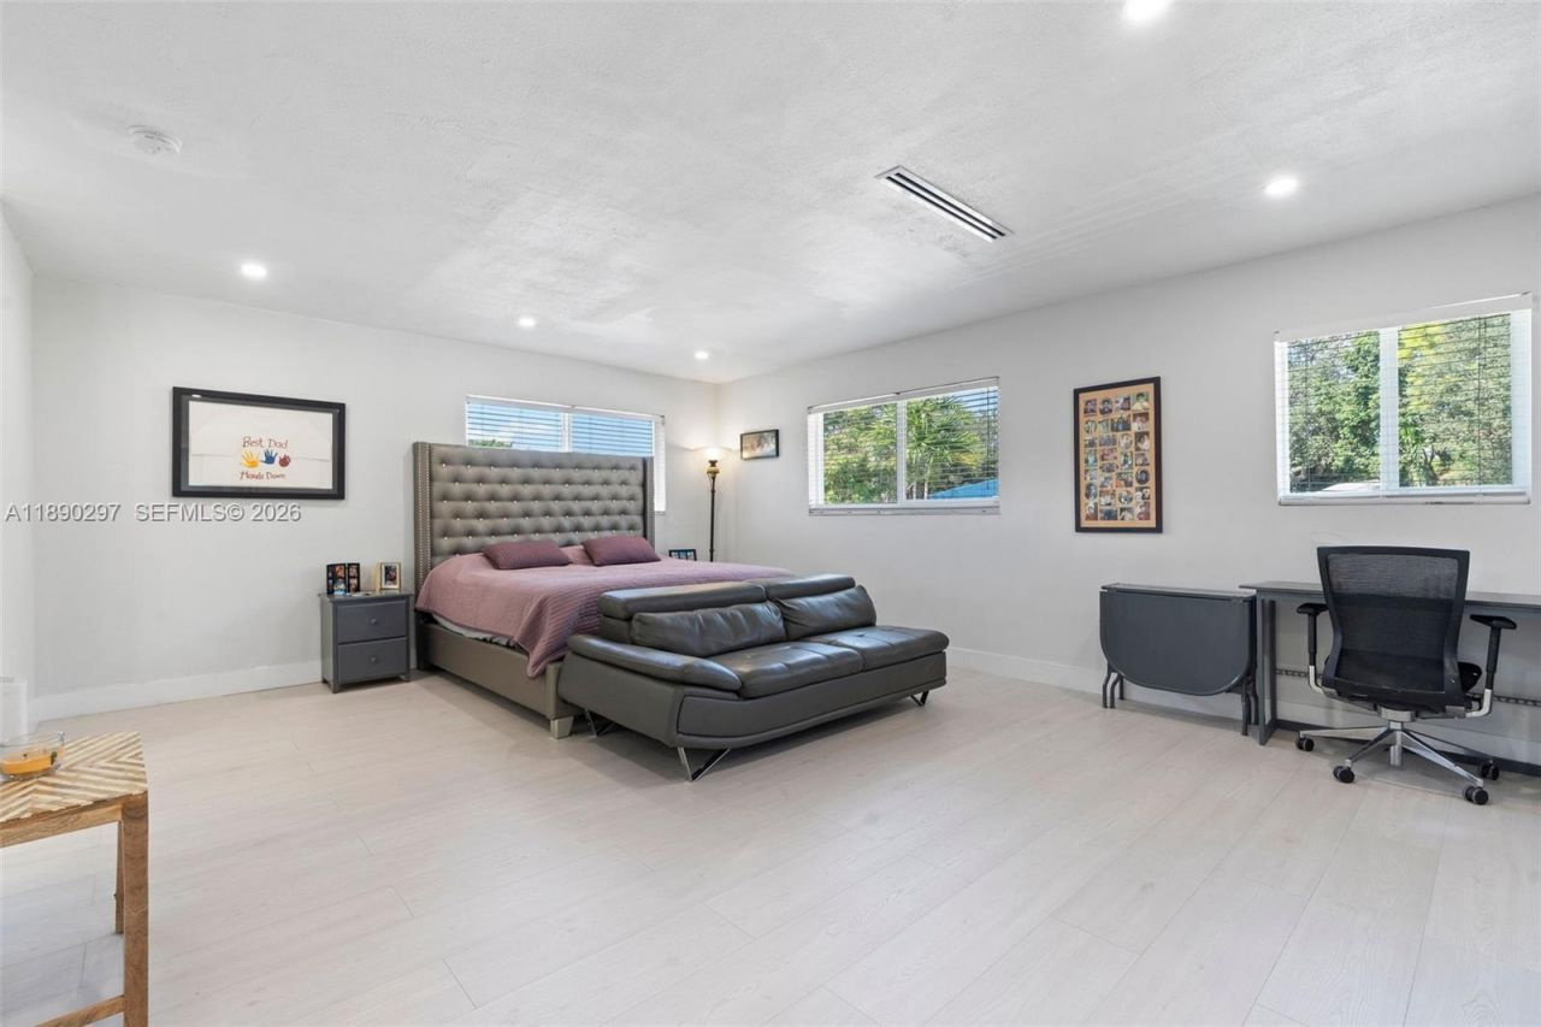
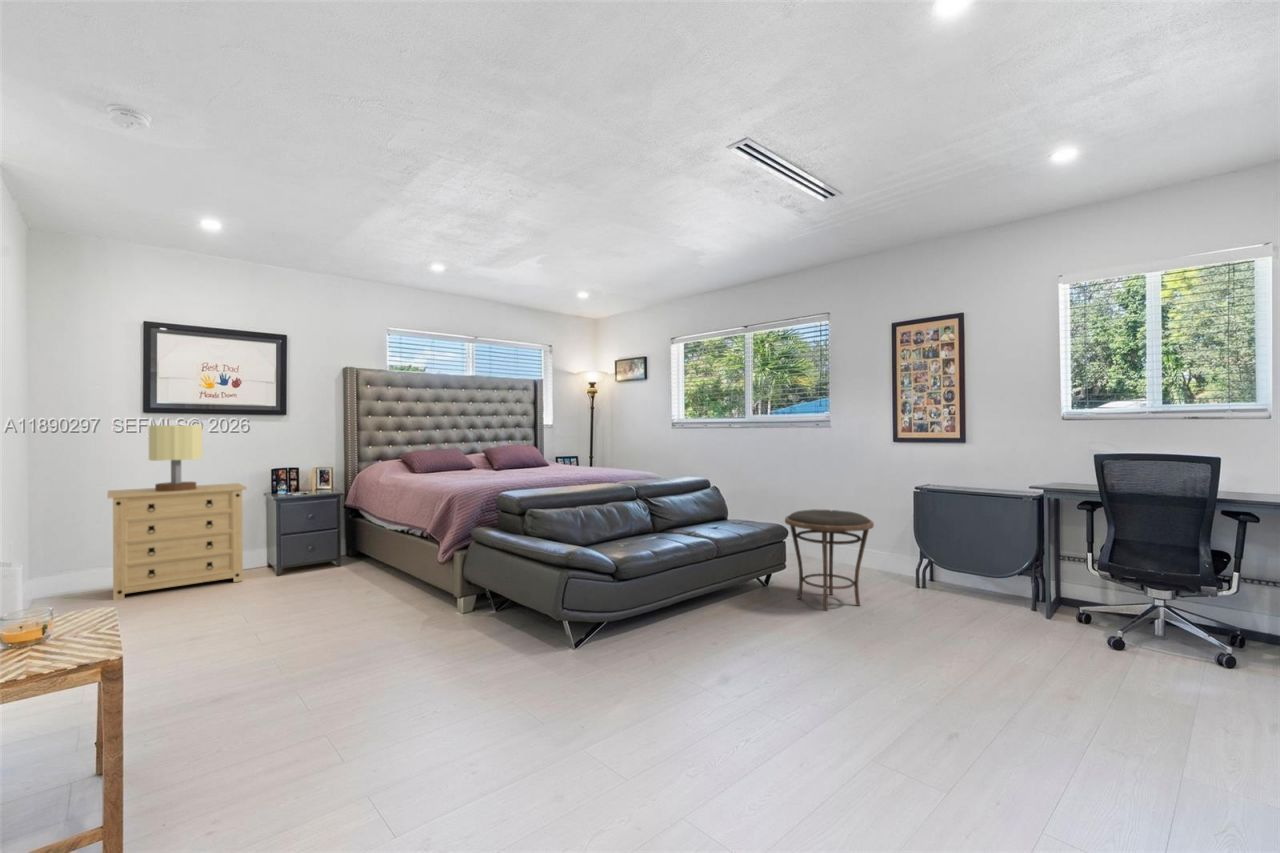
+ table lamp (176, 457)
+ dresser (179, 536)
+ side table (829, 557)
